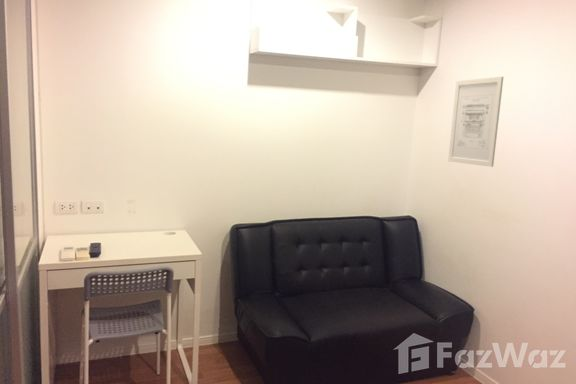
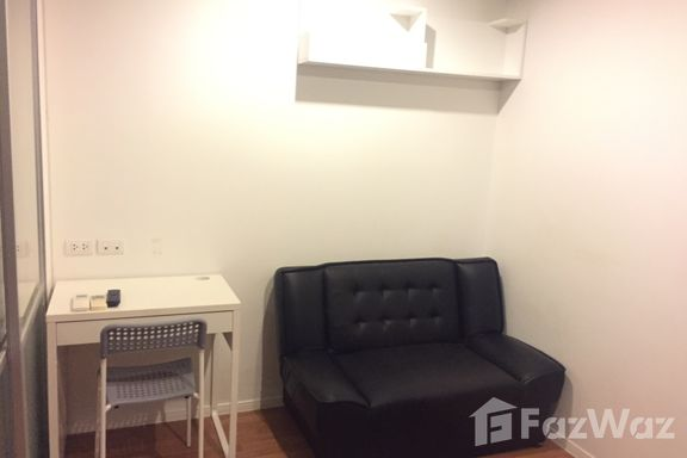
- wall art (473, 122)
